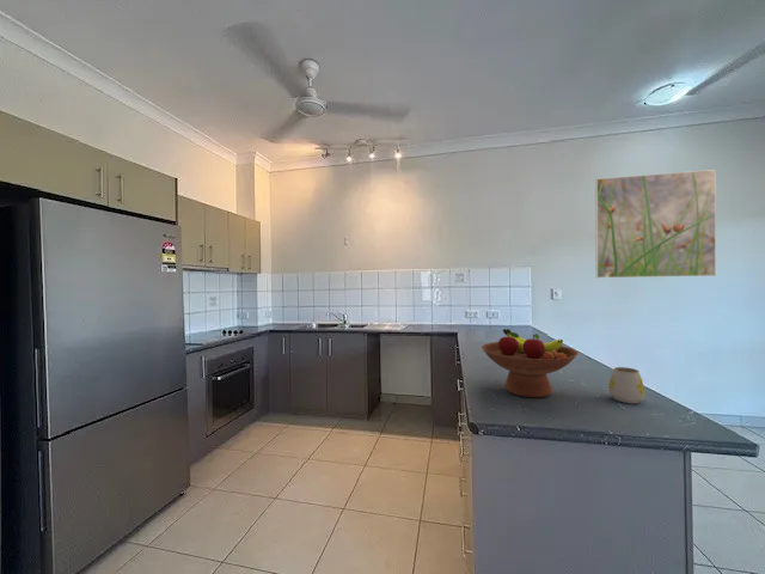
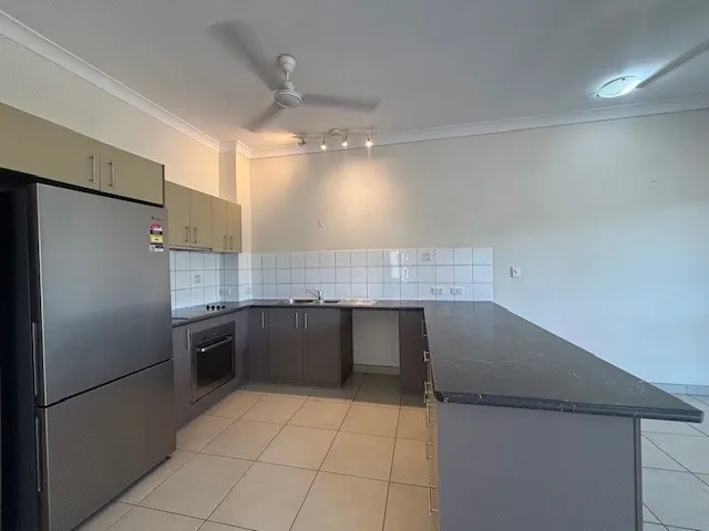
- fruit bowl (527, 361)
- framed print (653, 226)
- mug (626, 383)
